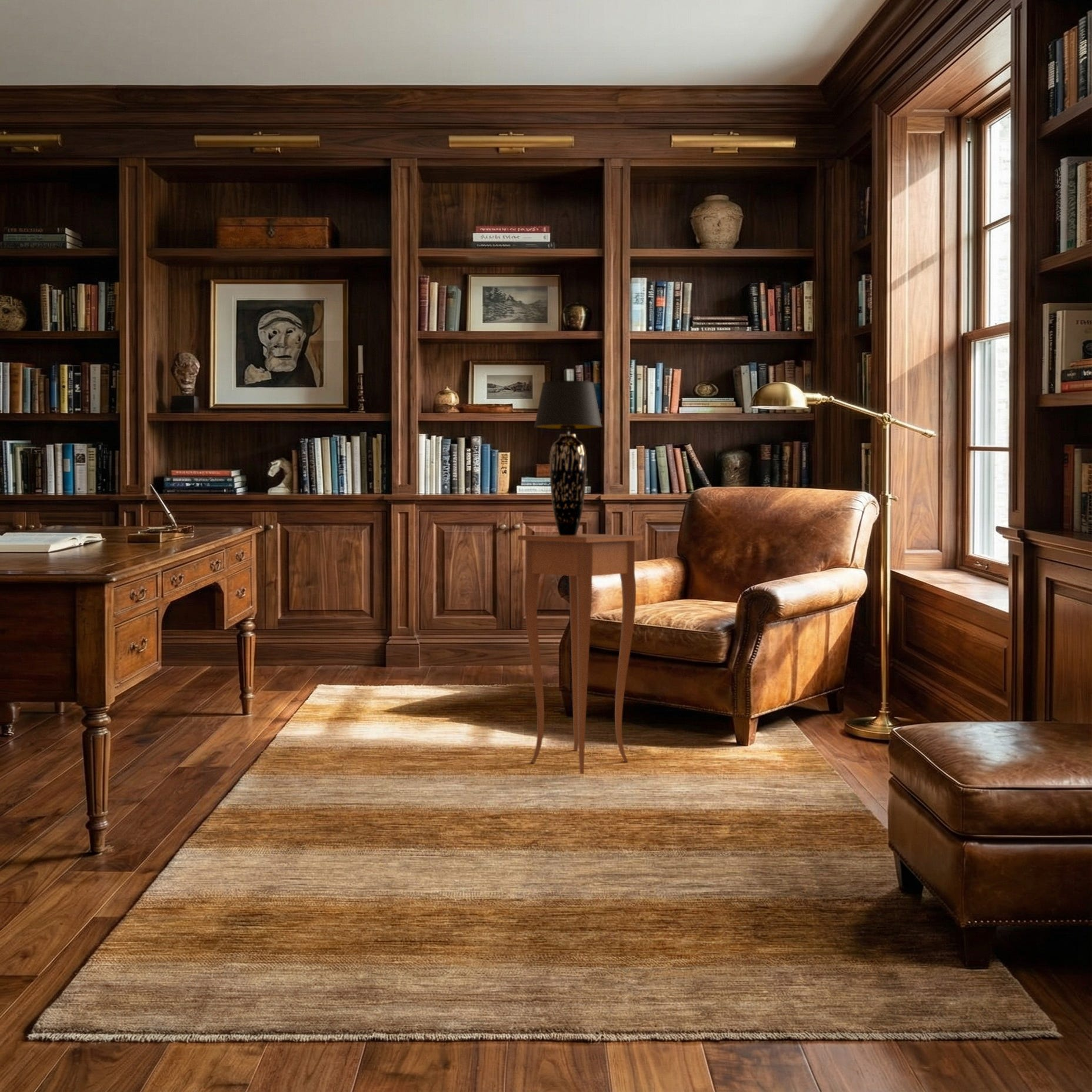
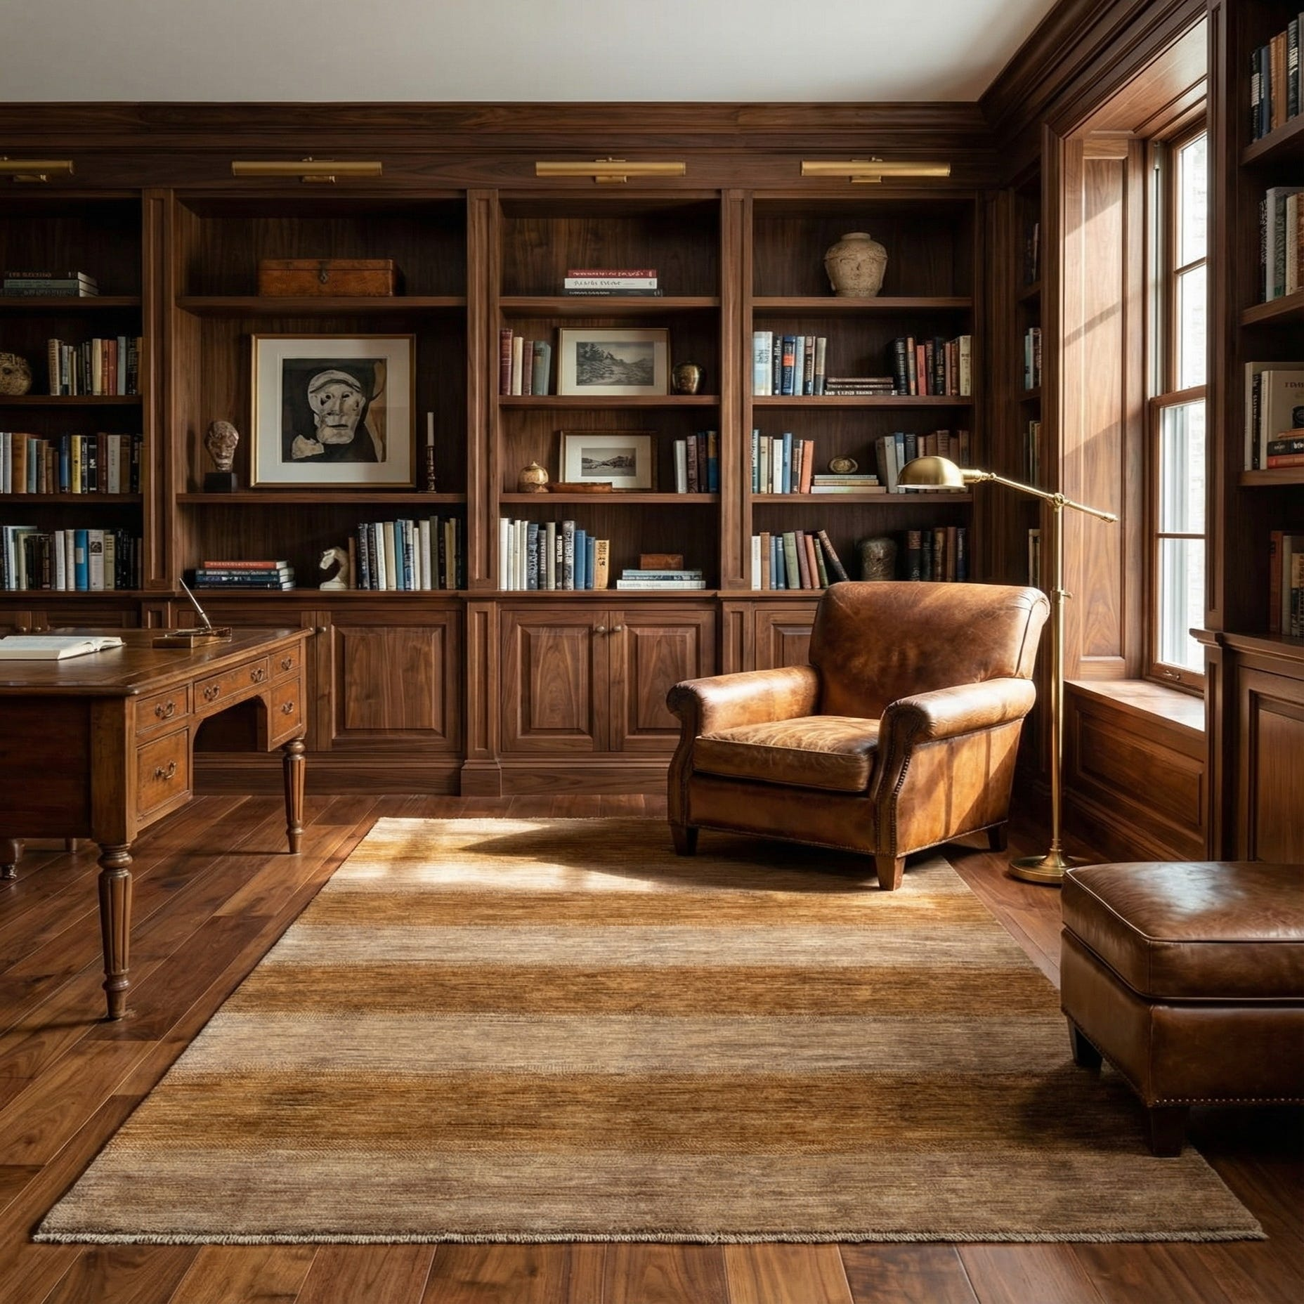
- table lamp (568, 458)
- side table (580, 649)
